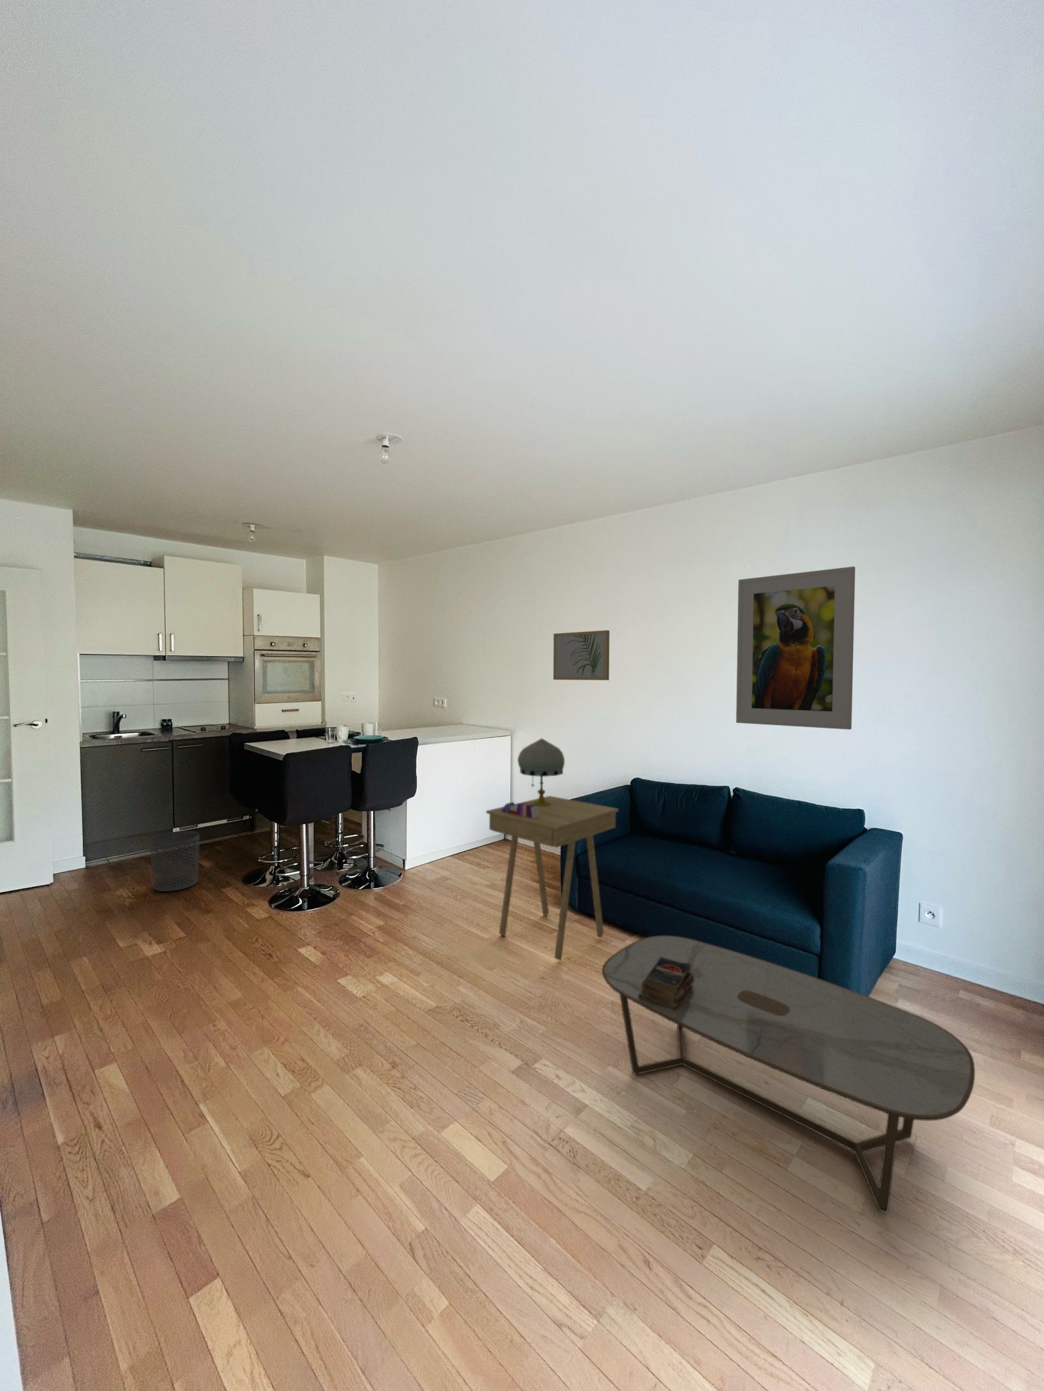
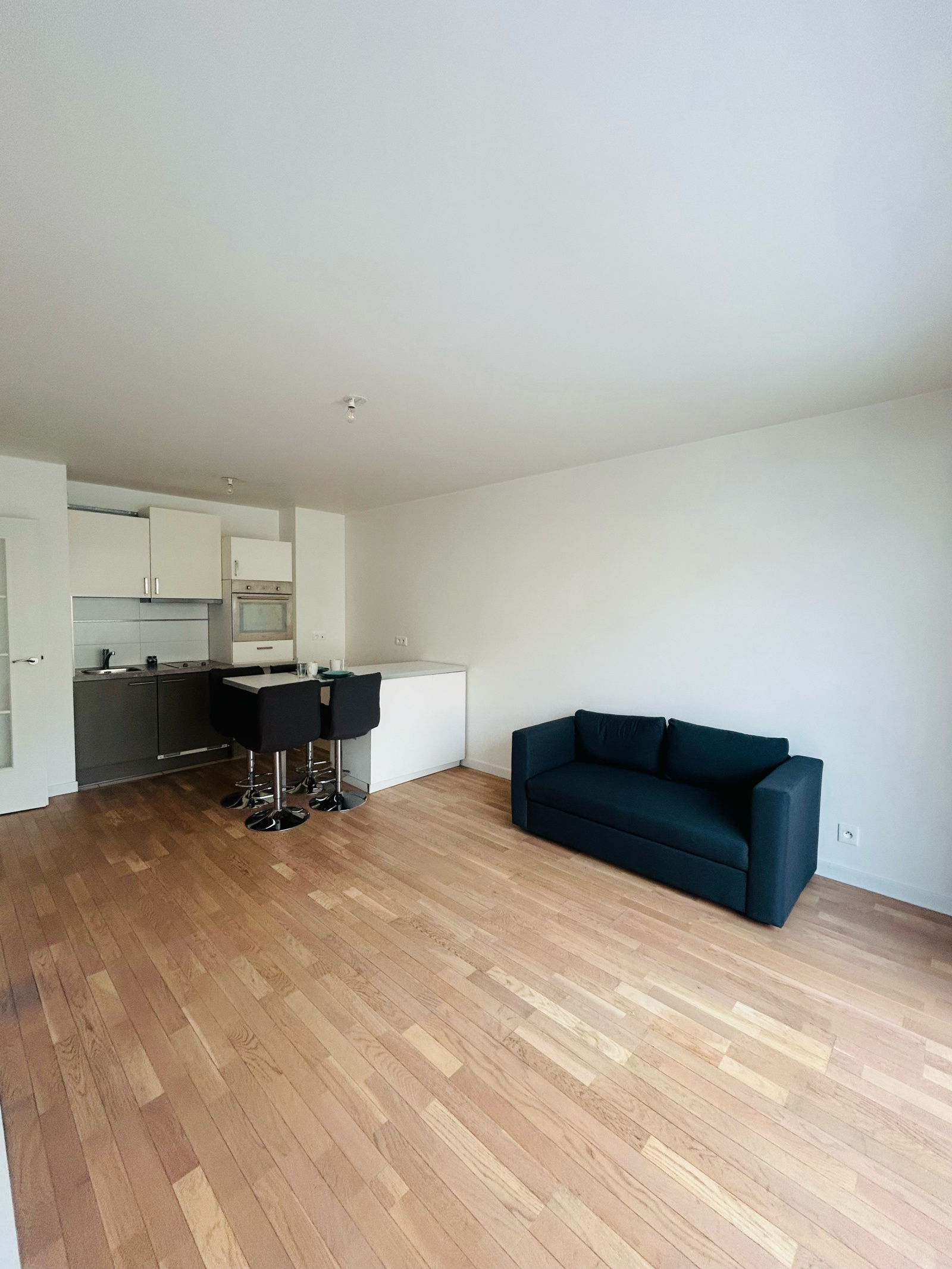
- books (666, 979)
- waste bin (174, 860)
- books (520, 808)
- table lamp (541, 771)
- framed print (792, 650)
- wall art (580, 657)
- side table (544, 873)
- coffee table (761, 1052)
